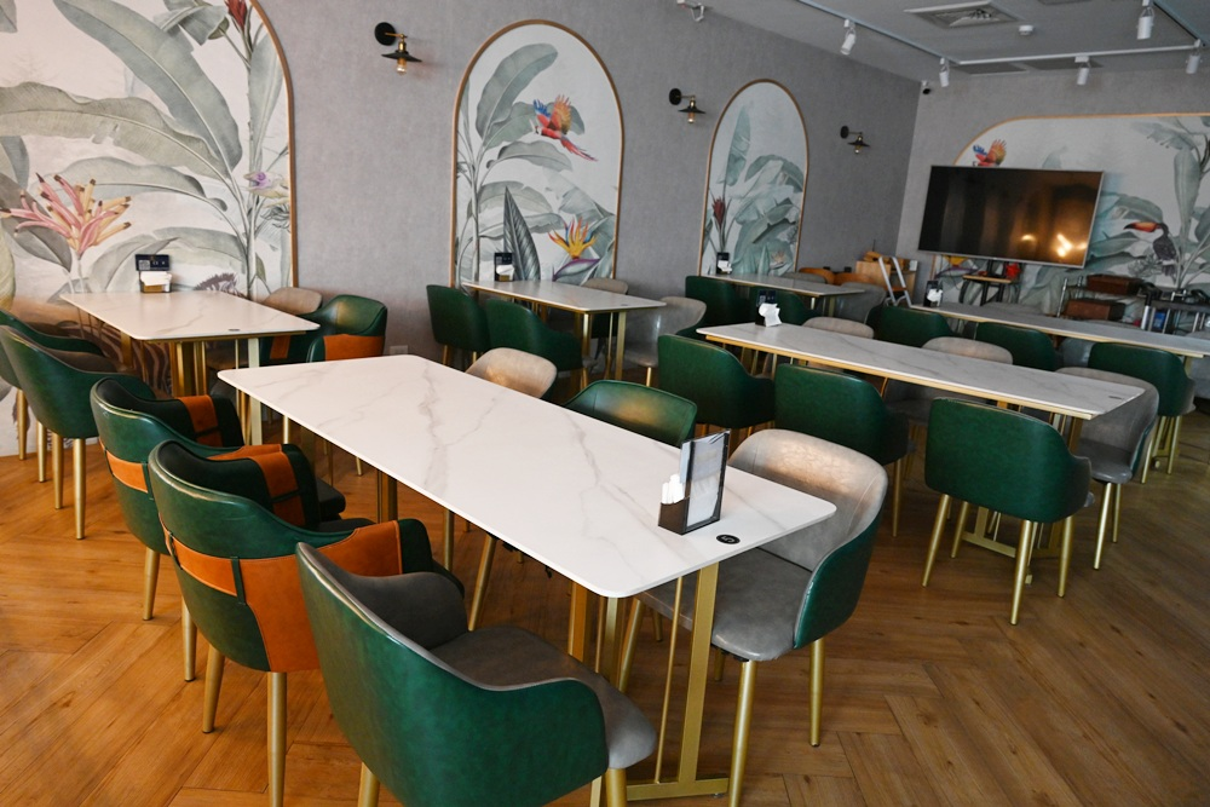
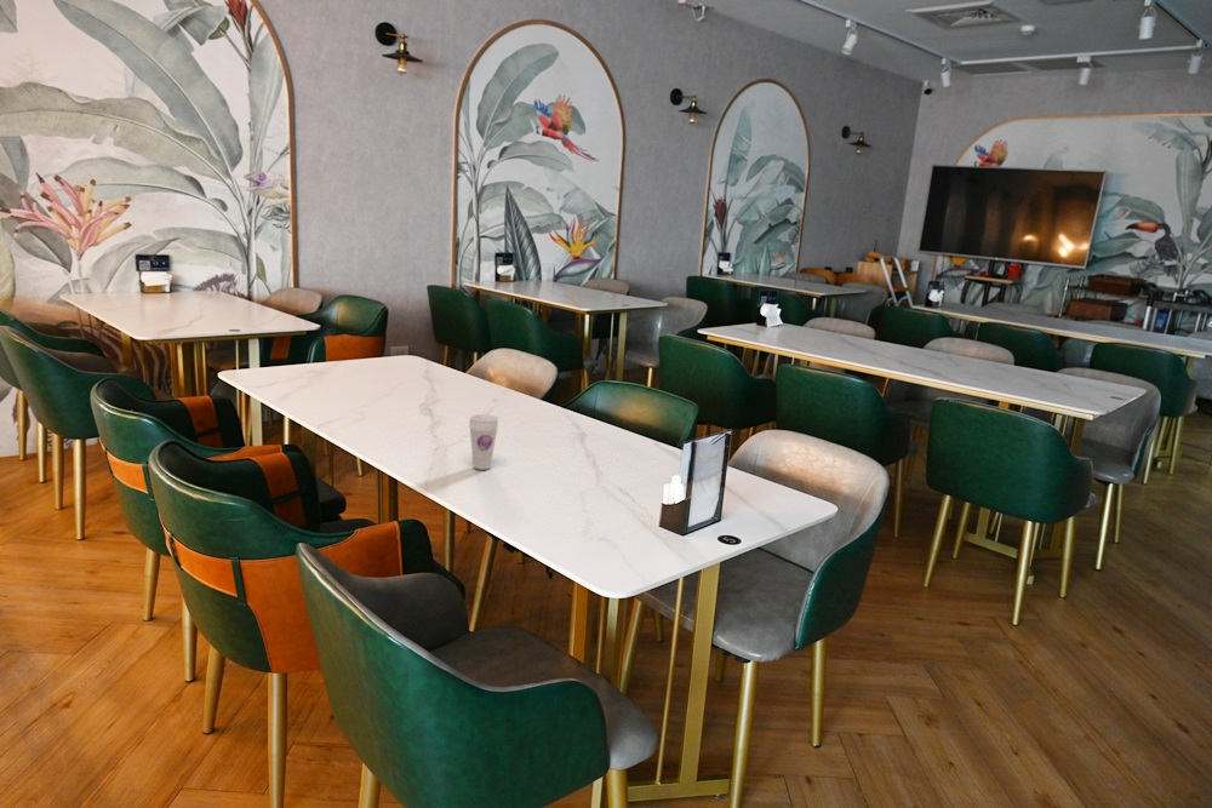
+ cup (482, 442)
